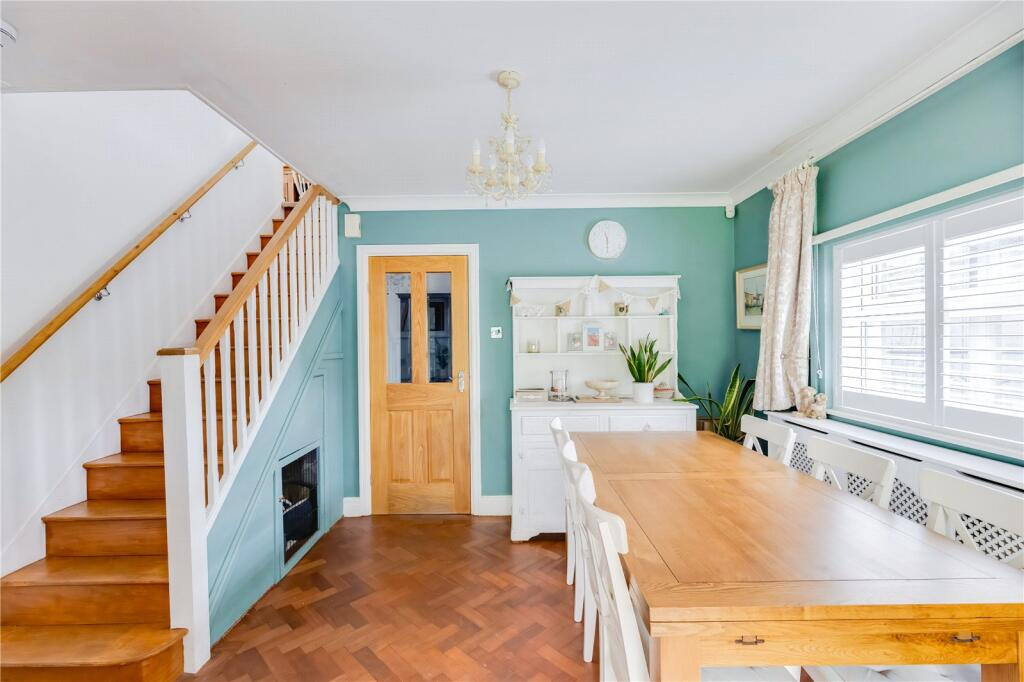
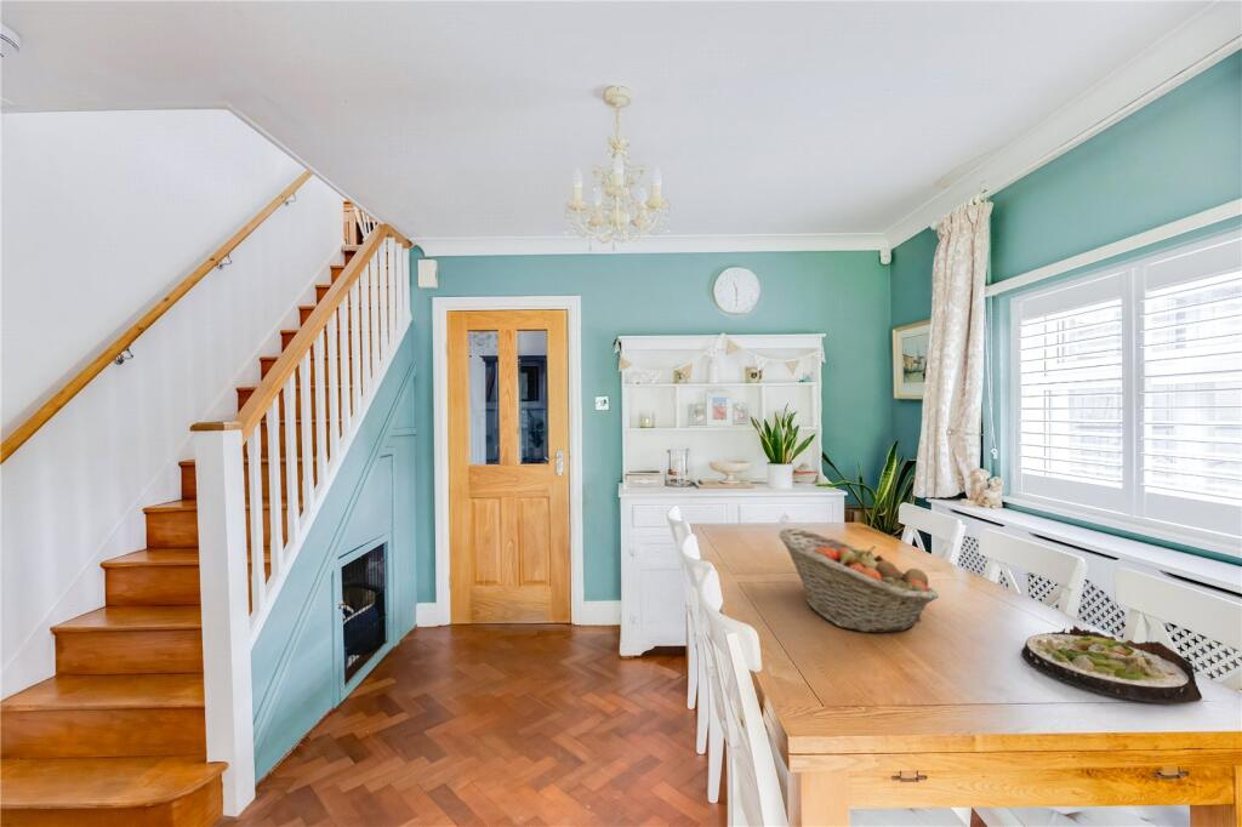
+ salad plate (1099, 656)
+ fruit basket (851, 572)
